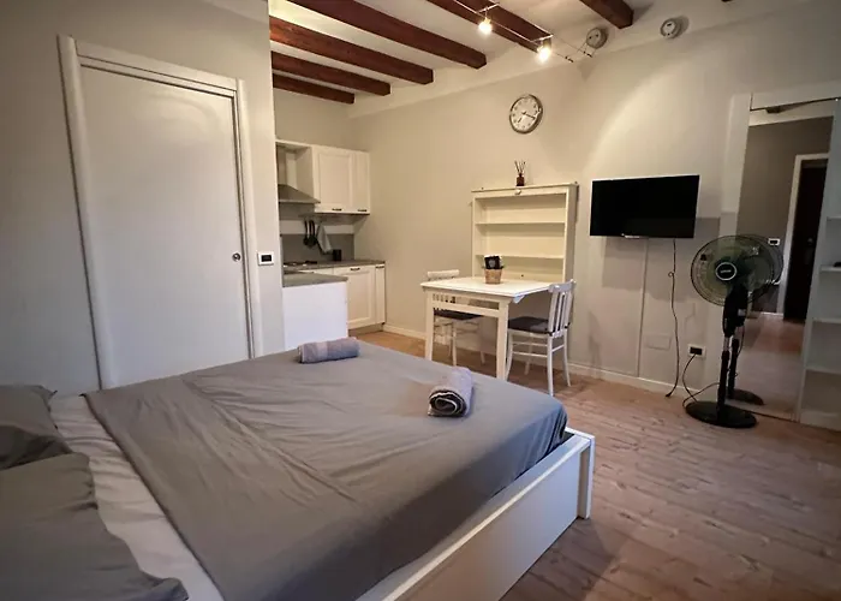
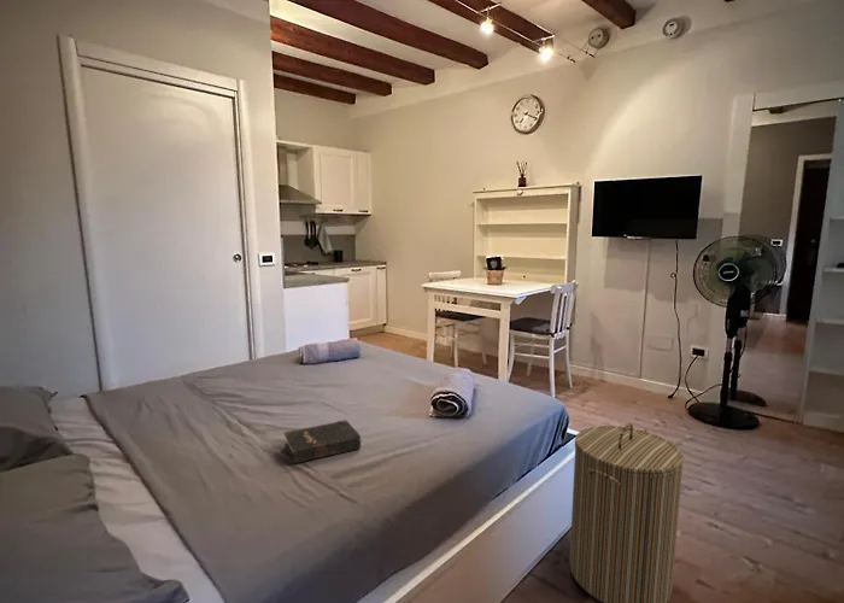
+ laundry hamper (623, 500)
+ hardback book (322, 440)
